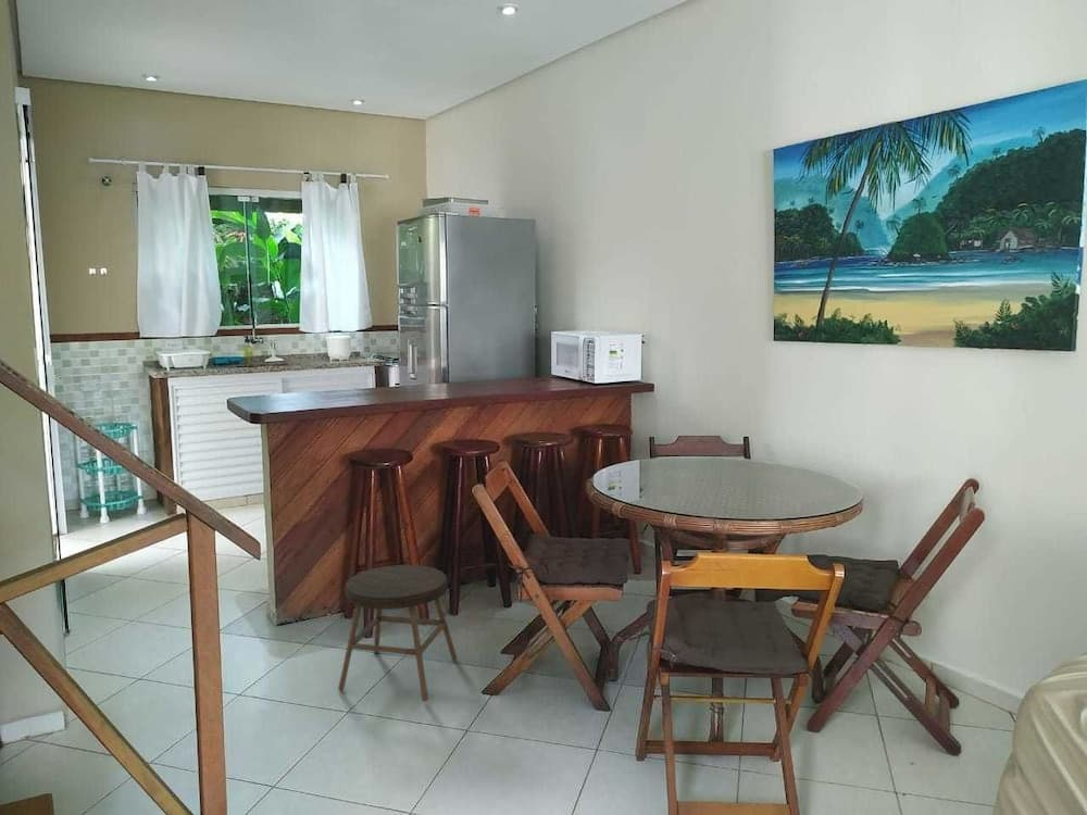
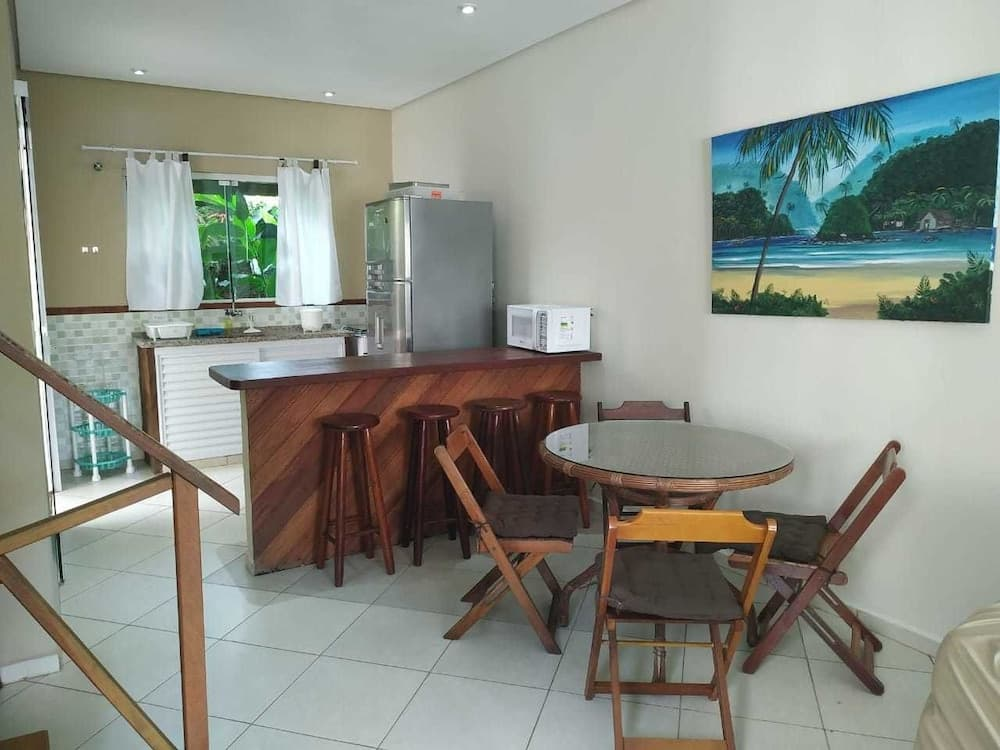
- stool (398, 622)
